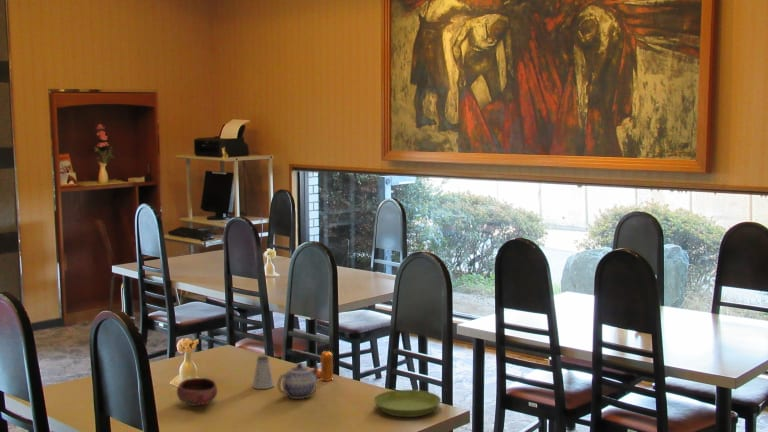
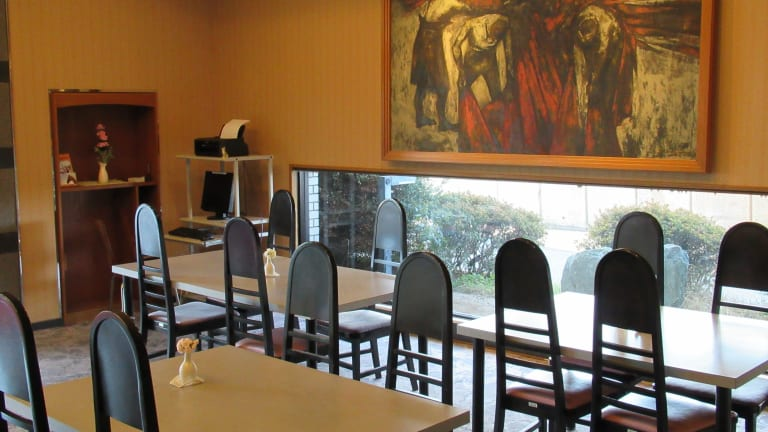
- saucer (407, 404)
- saltshaker (263, 371)
- pepper shaker (321, 363)
- teapot (299, 379)
- bowl (201, 394)
